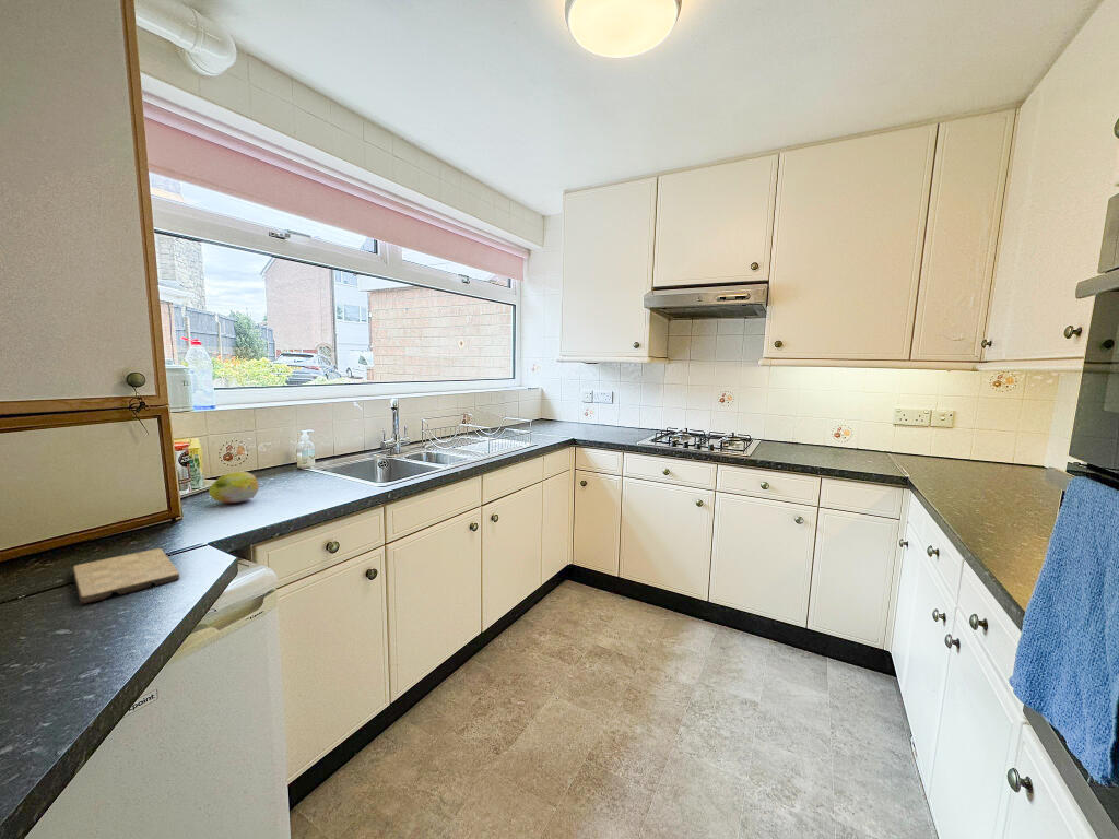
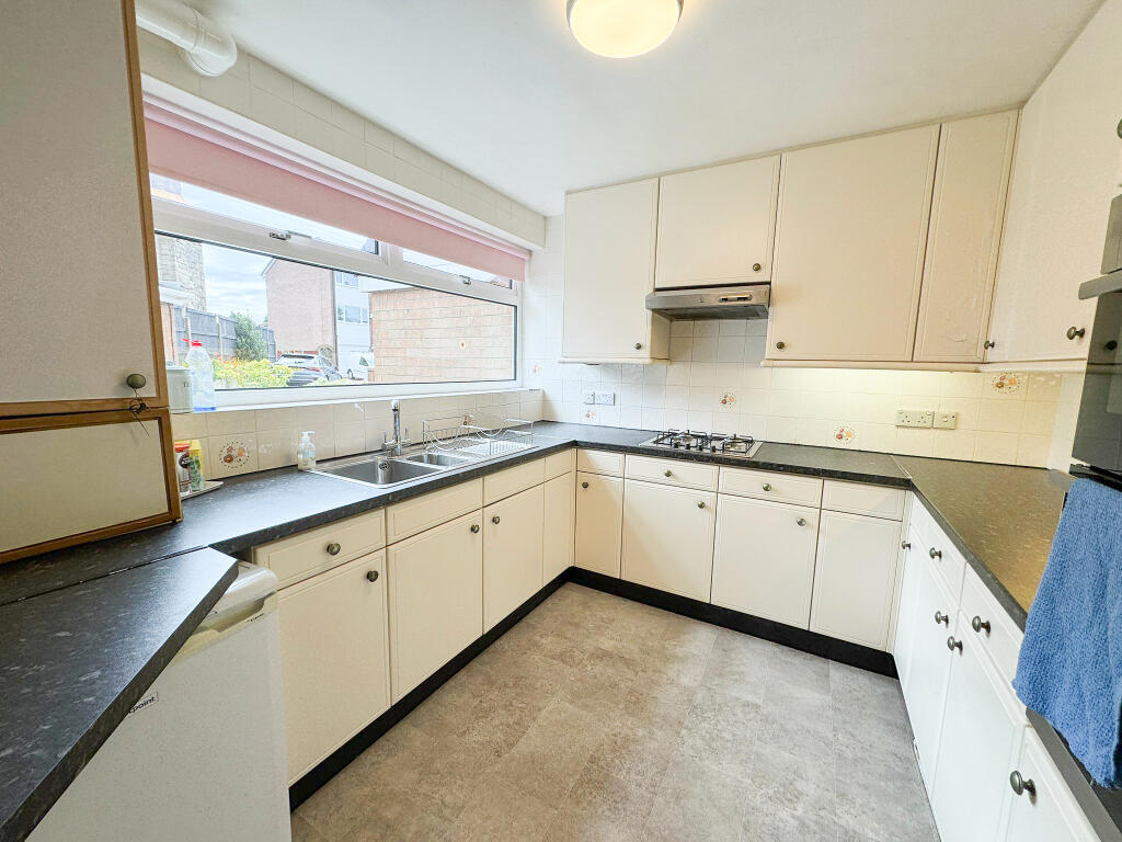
- fruit (233, 487)
- cutting board (126, 571)
